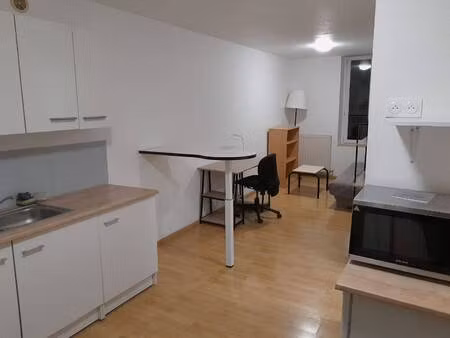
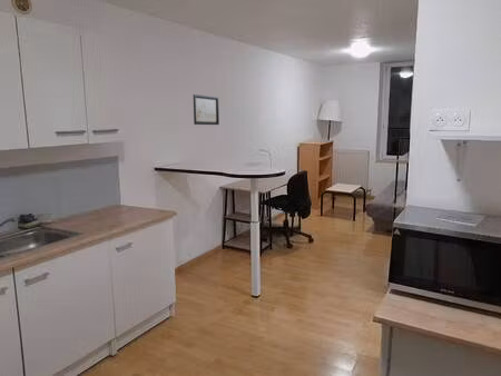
+ wall art (206, 110)
